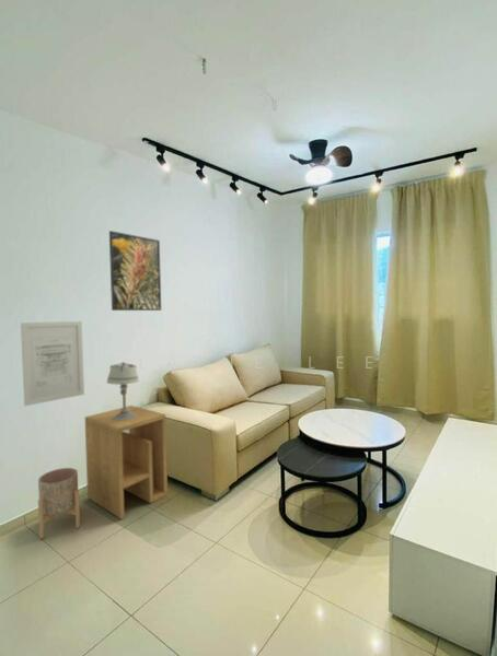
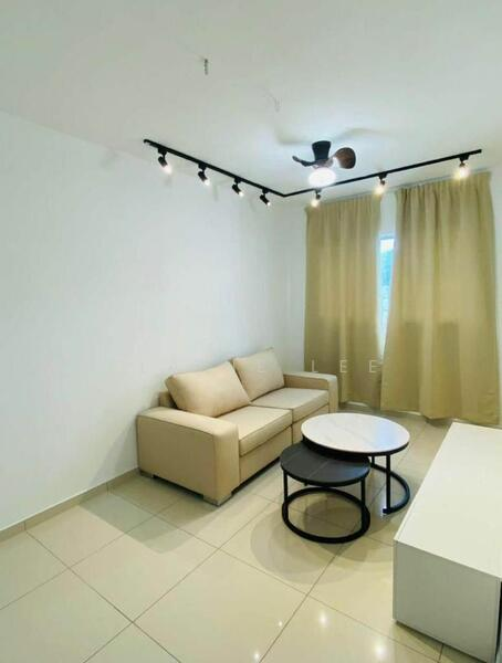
- table lamp (123, 388)
- wall art (54, 361)
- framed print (137, 273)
- side table (126, 456)
- planter (59, 500)
